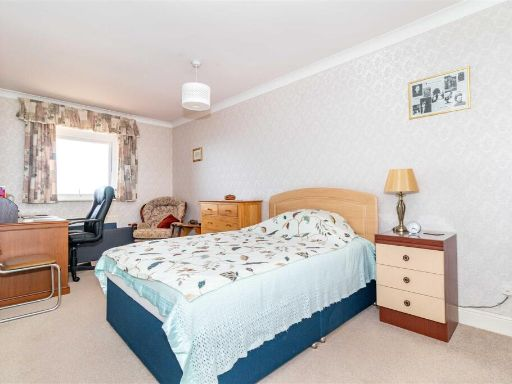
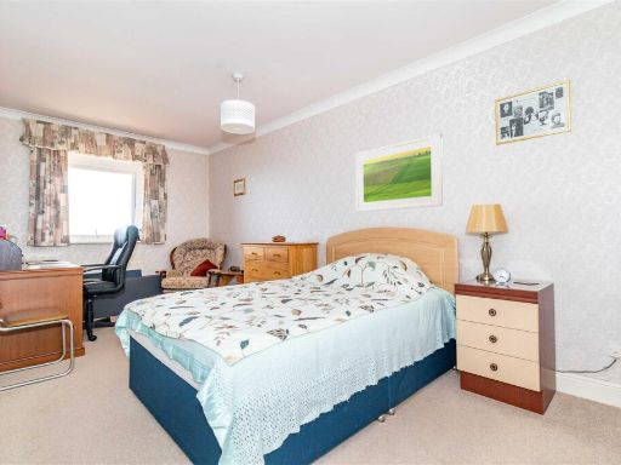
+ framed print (394, 177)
